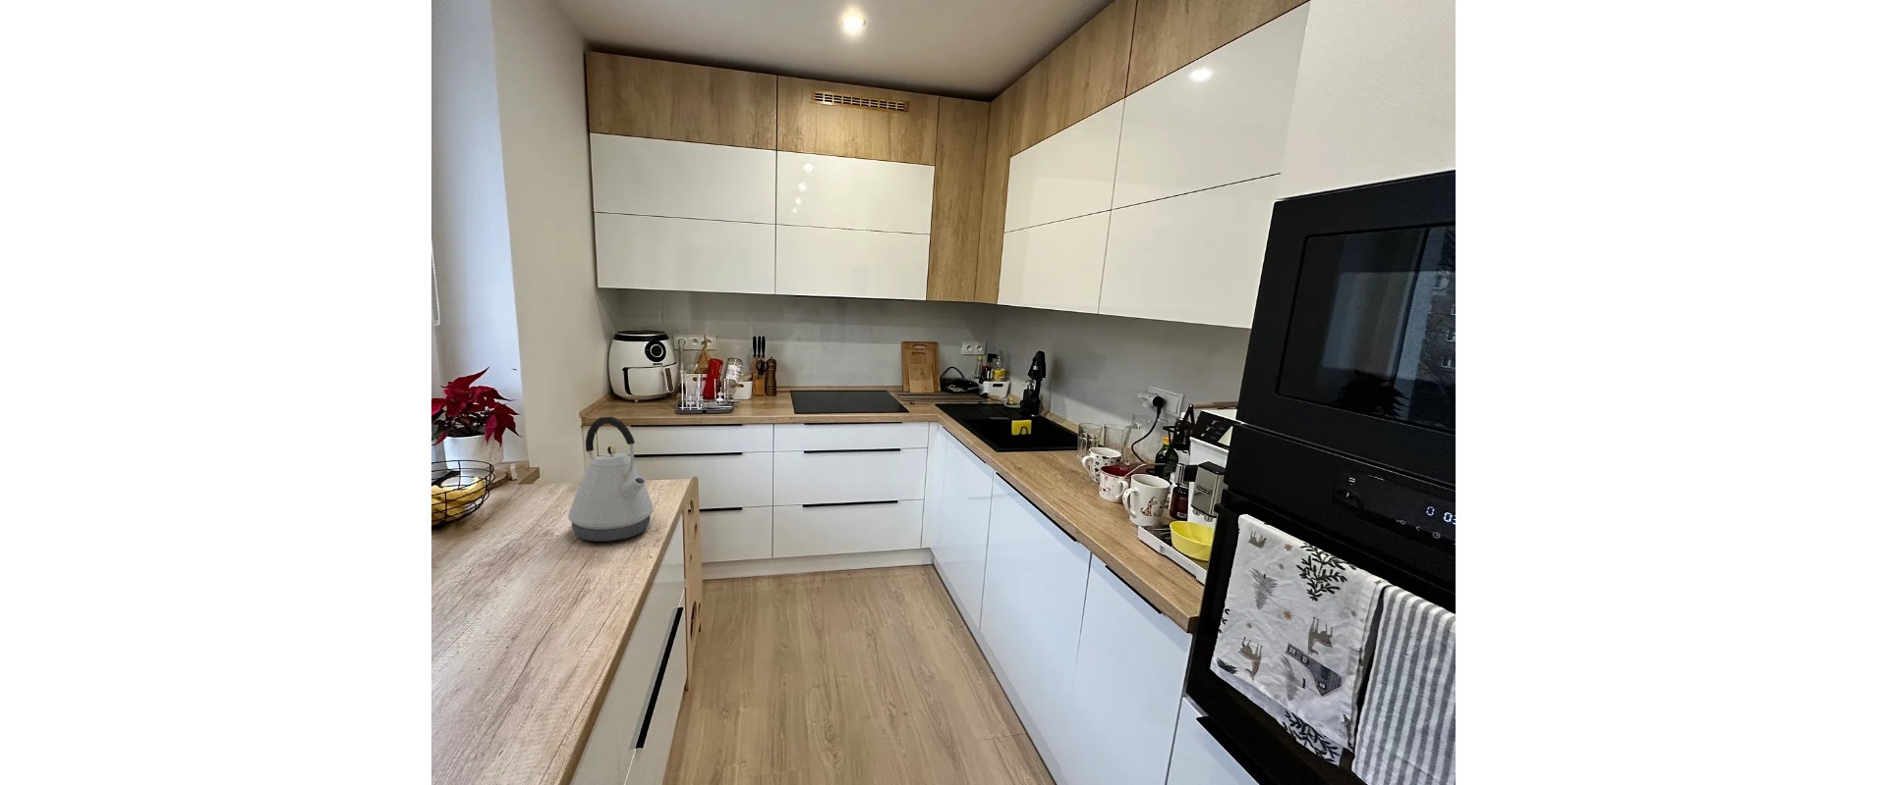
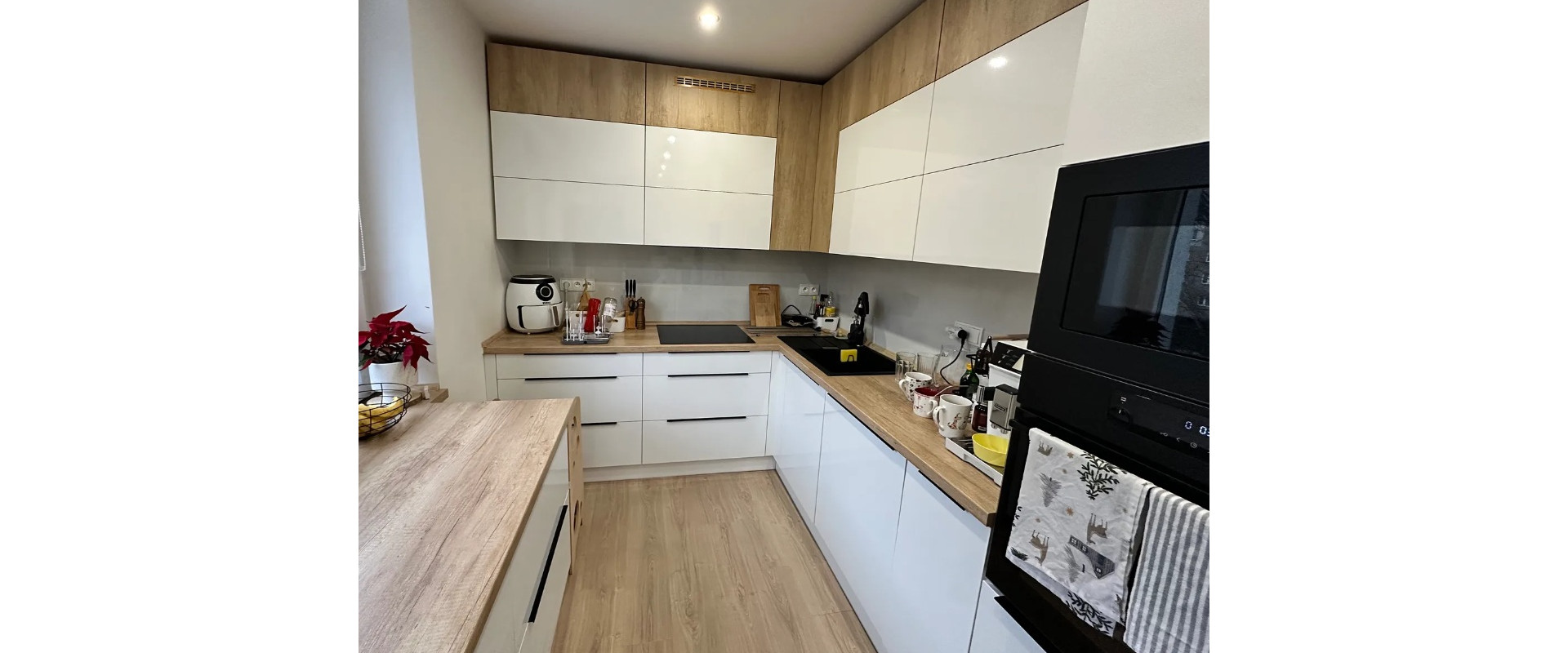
- kettle (614, 475)
